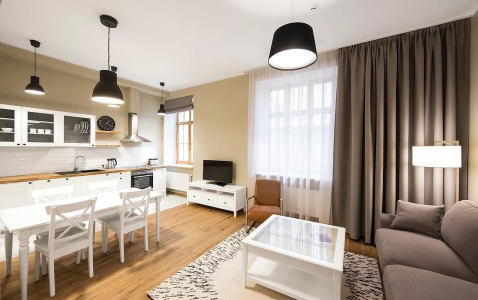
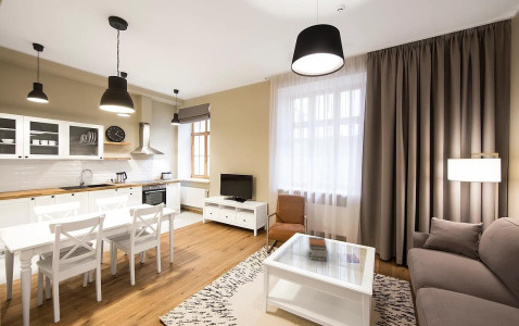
+ book stack (317, 248)
